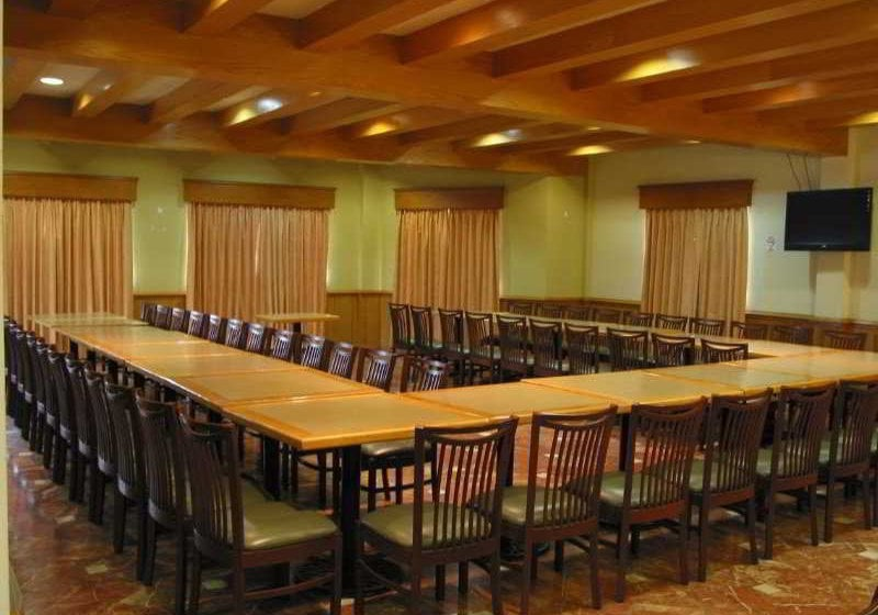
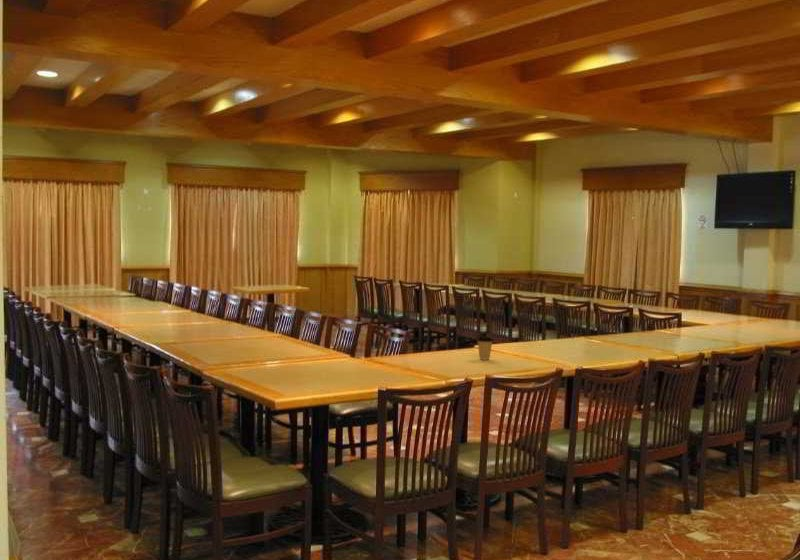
+ coffee cup (484, 347)
